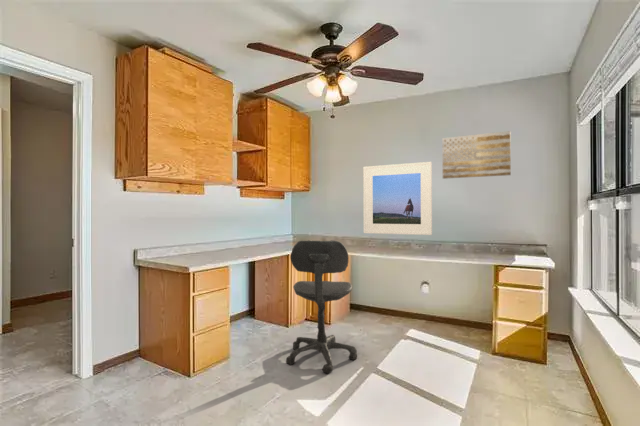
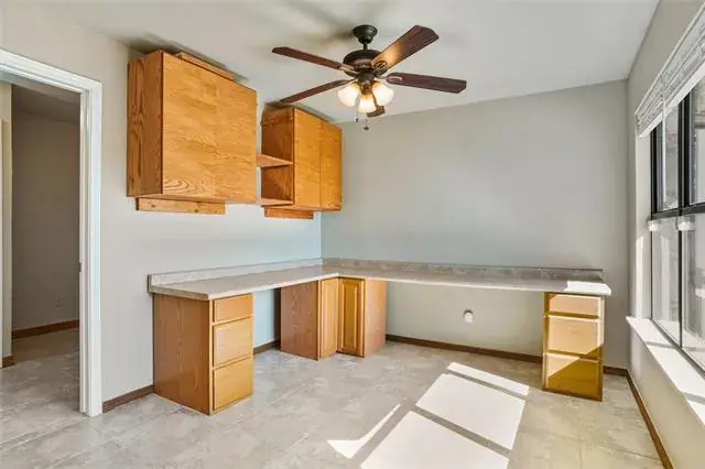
- office chair (322, 297)
- wall art (475, 155)
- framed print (396, 199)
